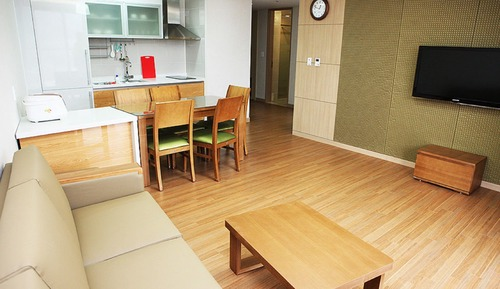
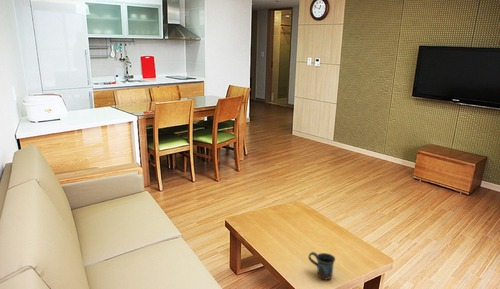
+ mug (322, 264)
